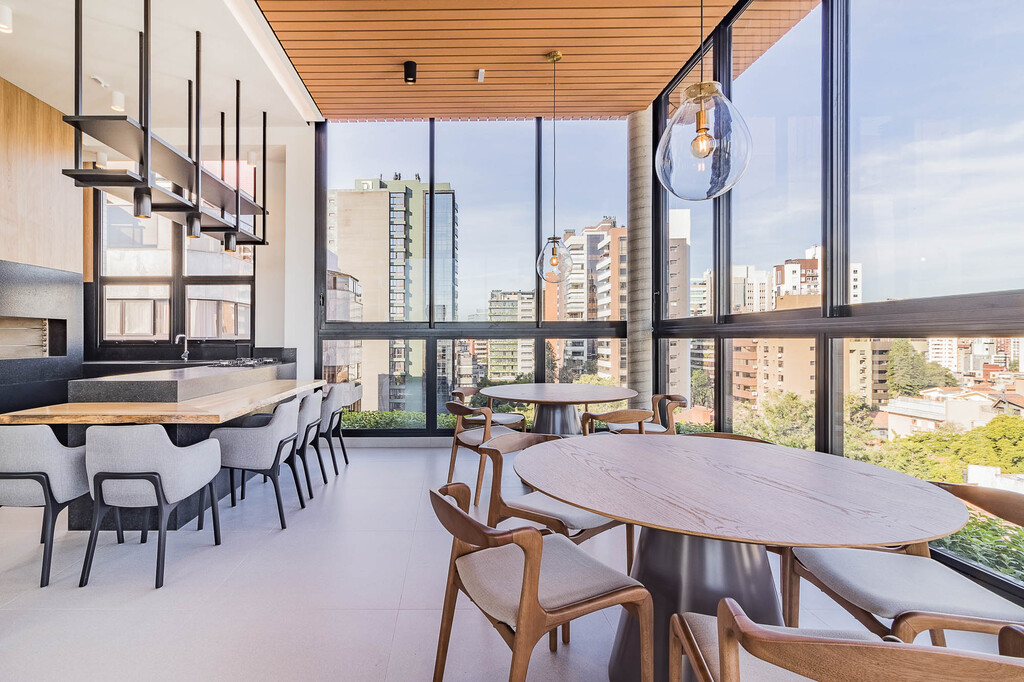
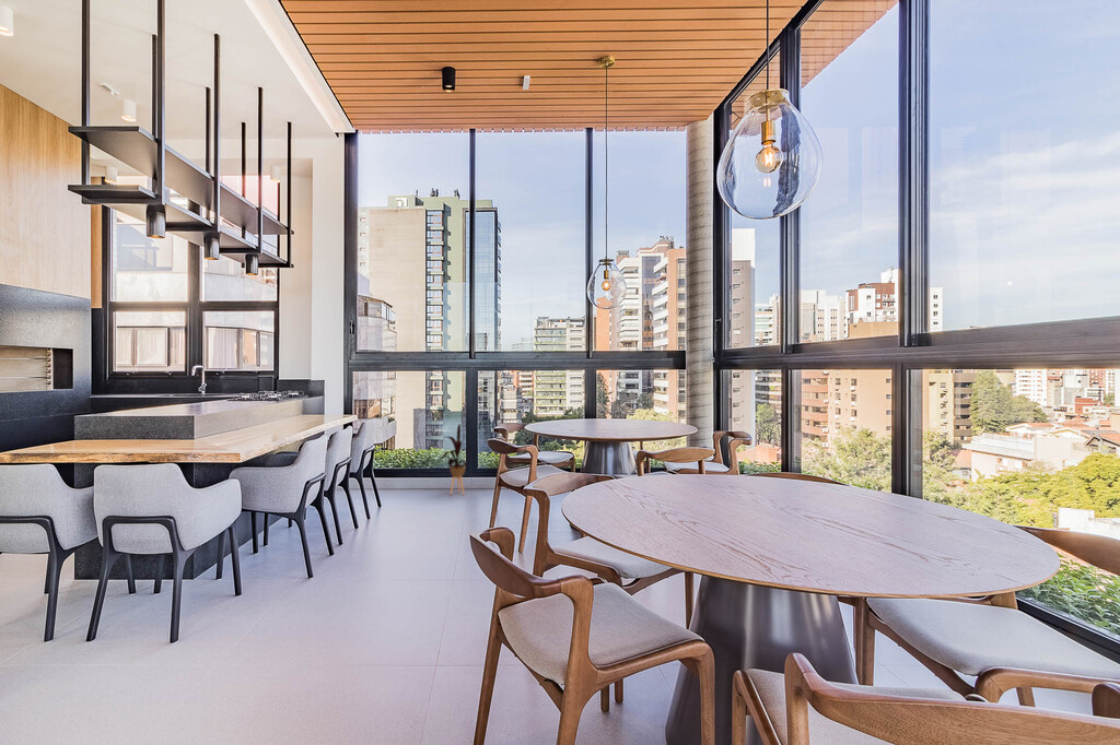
+ house plant (453, 459)
